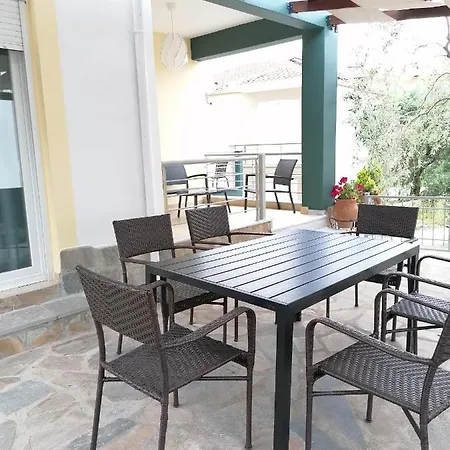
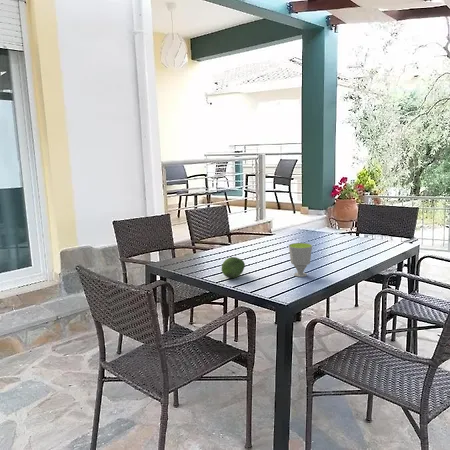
+ cup (300, 260)
+ fruit (234, 266)
